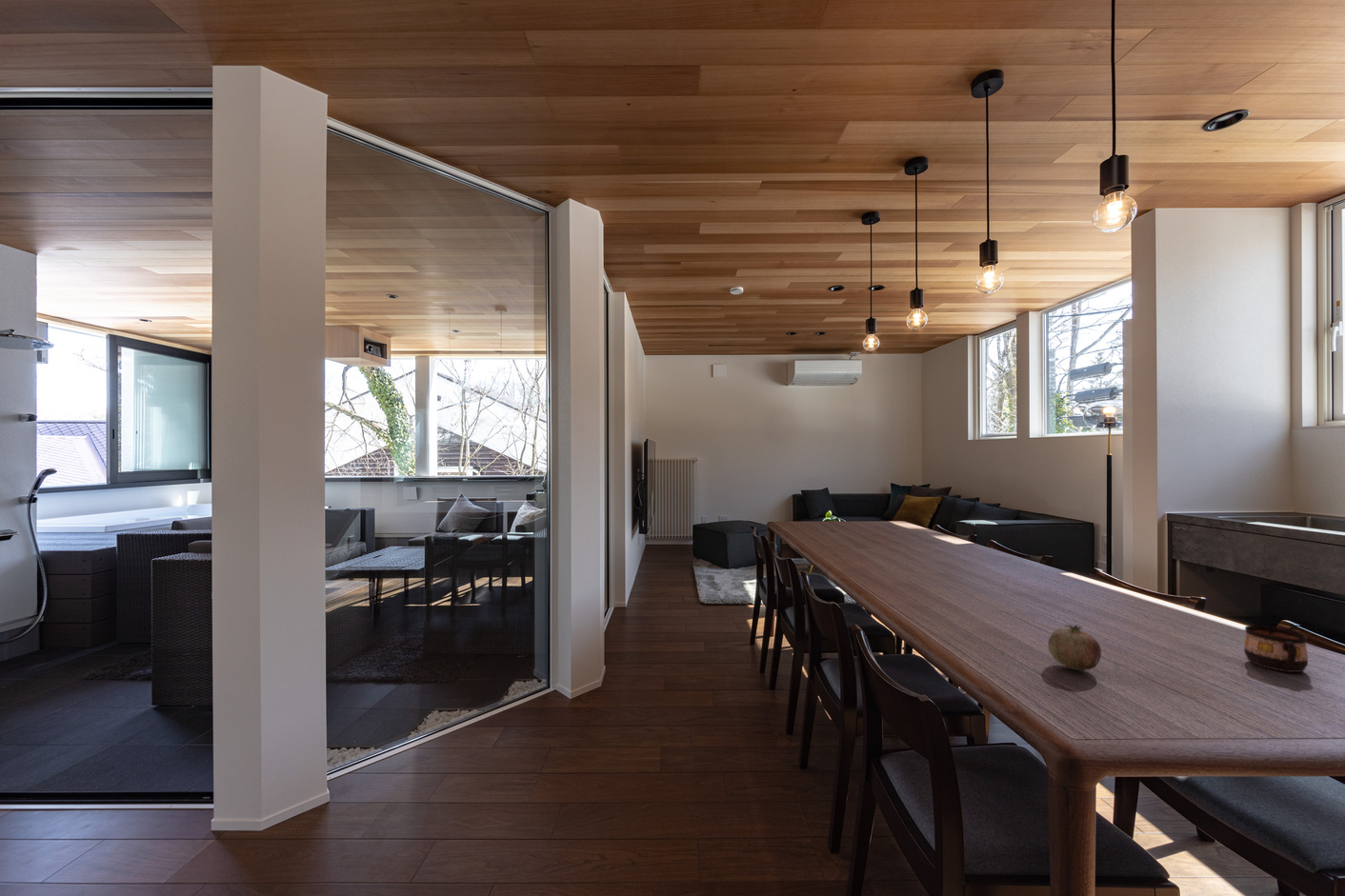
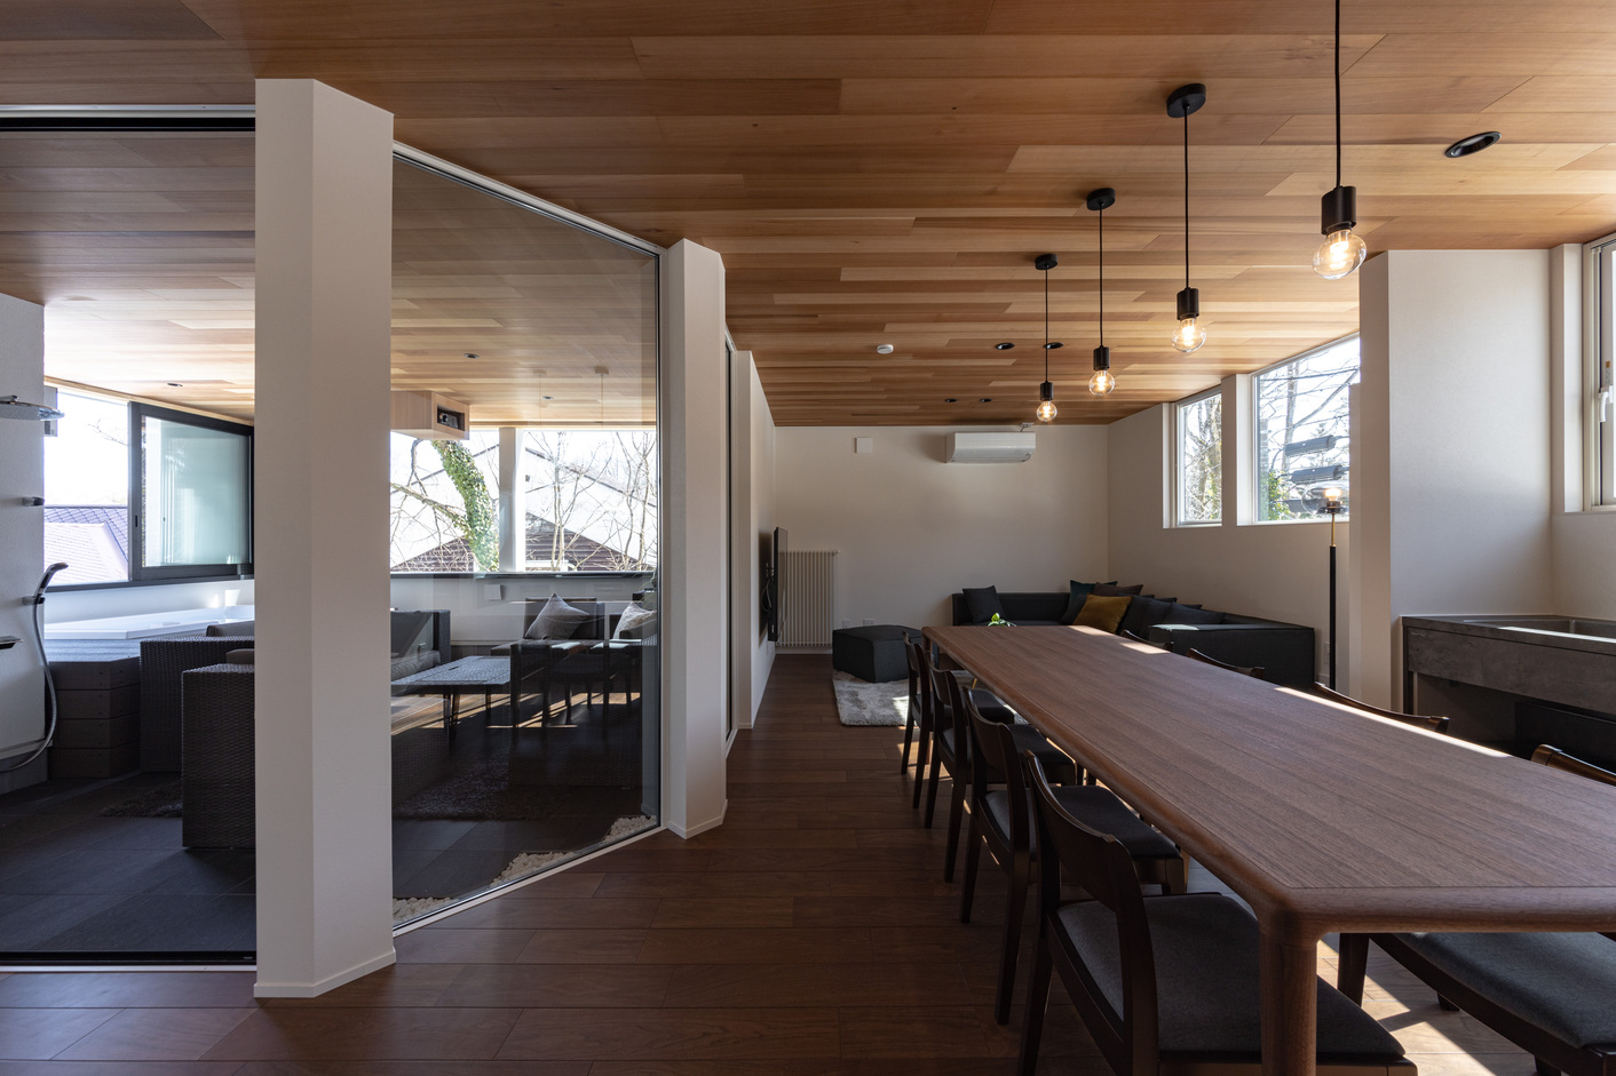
- cup (1274, 648)
- fruit (1074, 647)
